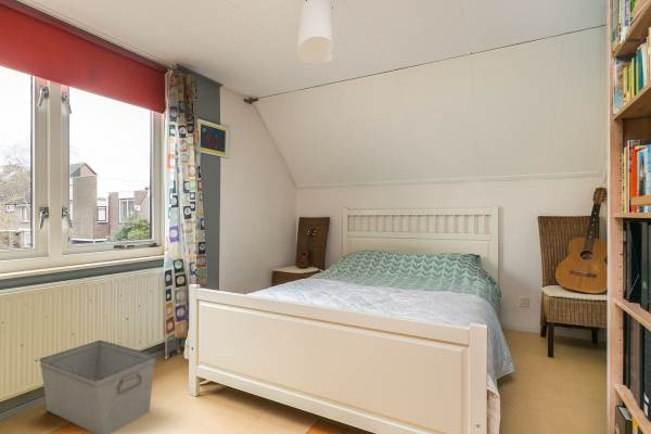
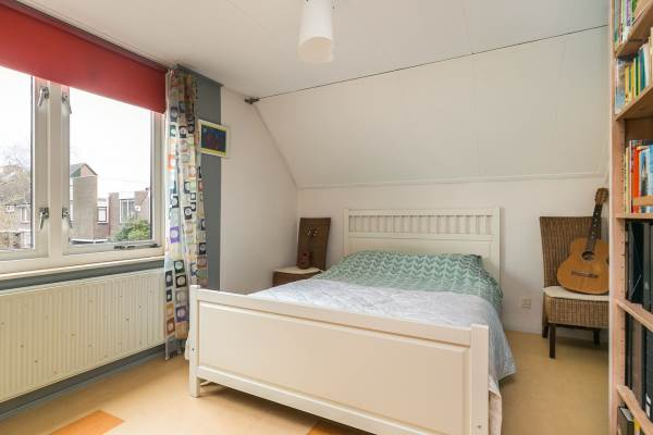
- storage bin (98, 383)
